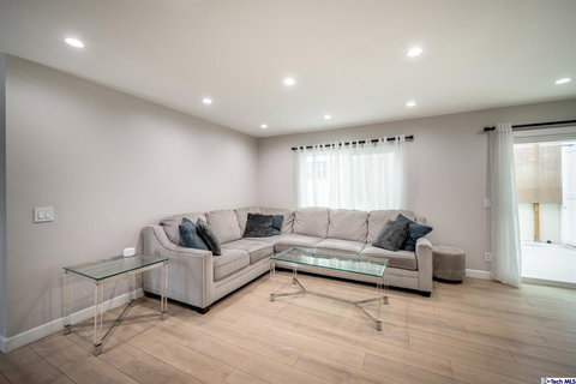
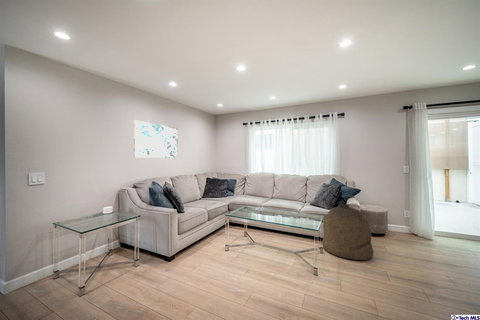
+ bag (346, 228)
+ wall art (158, 141)
